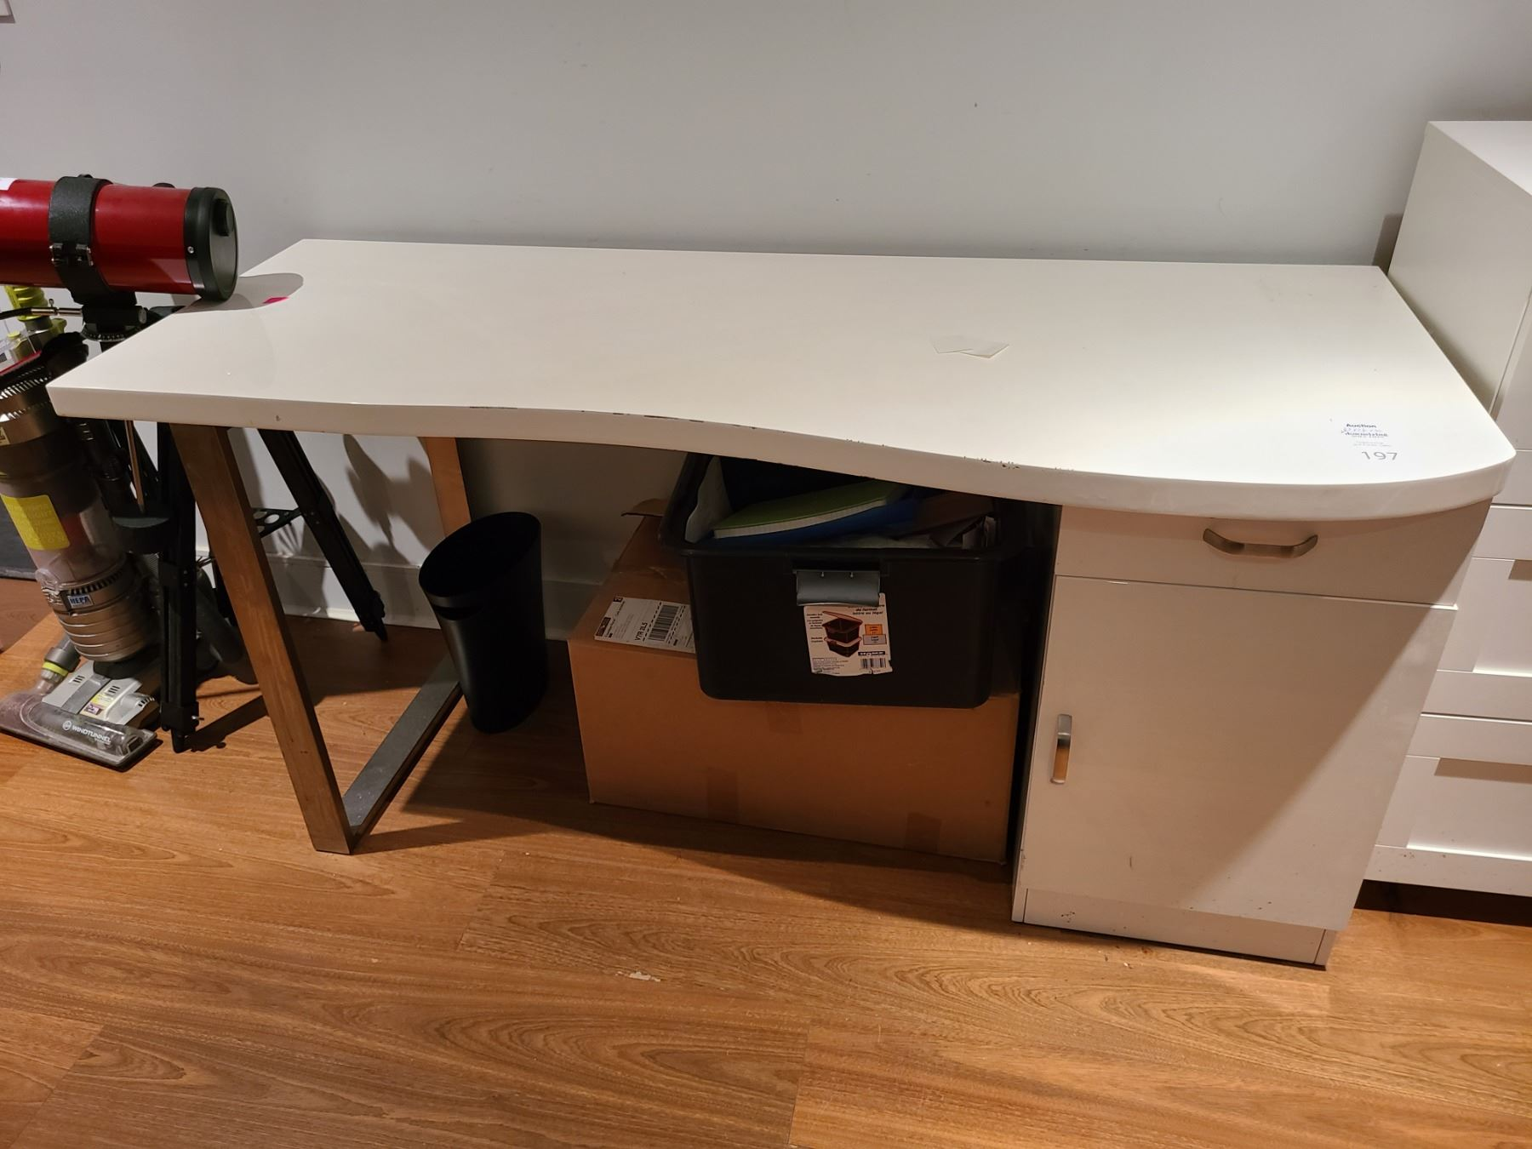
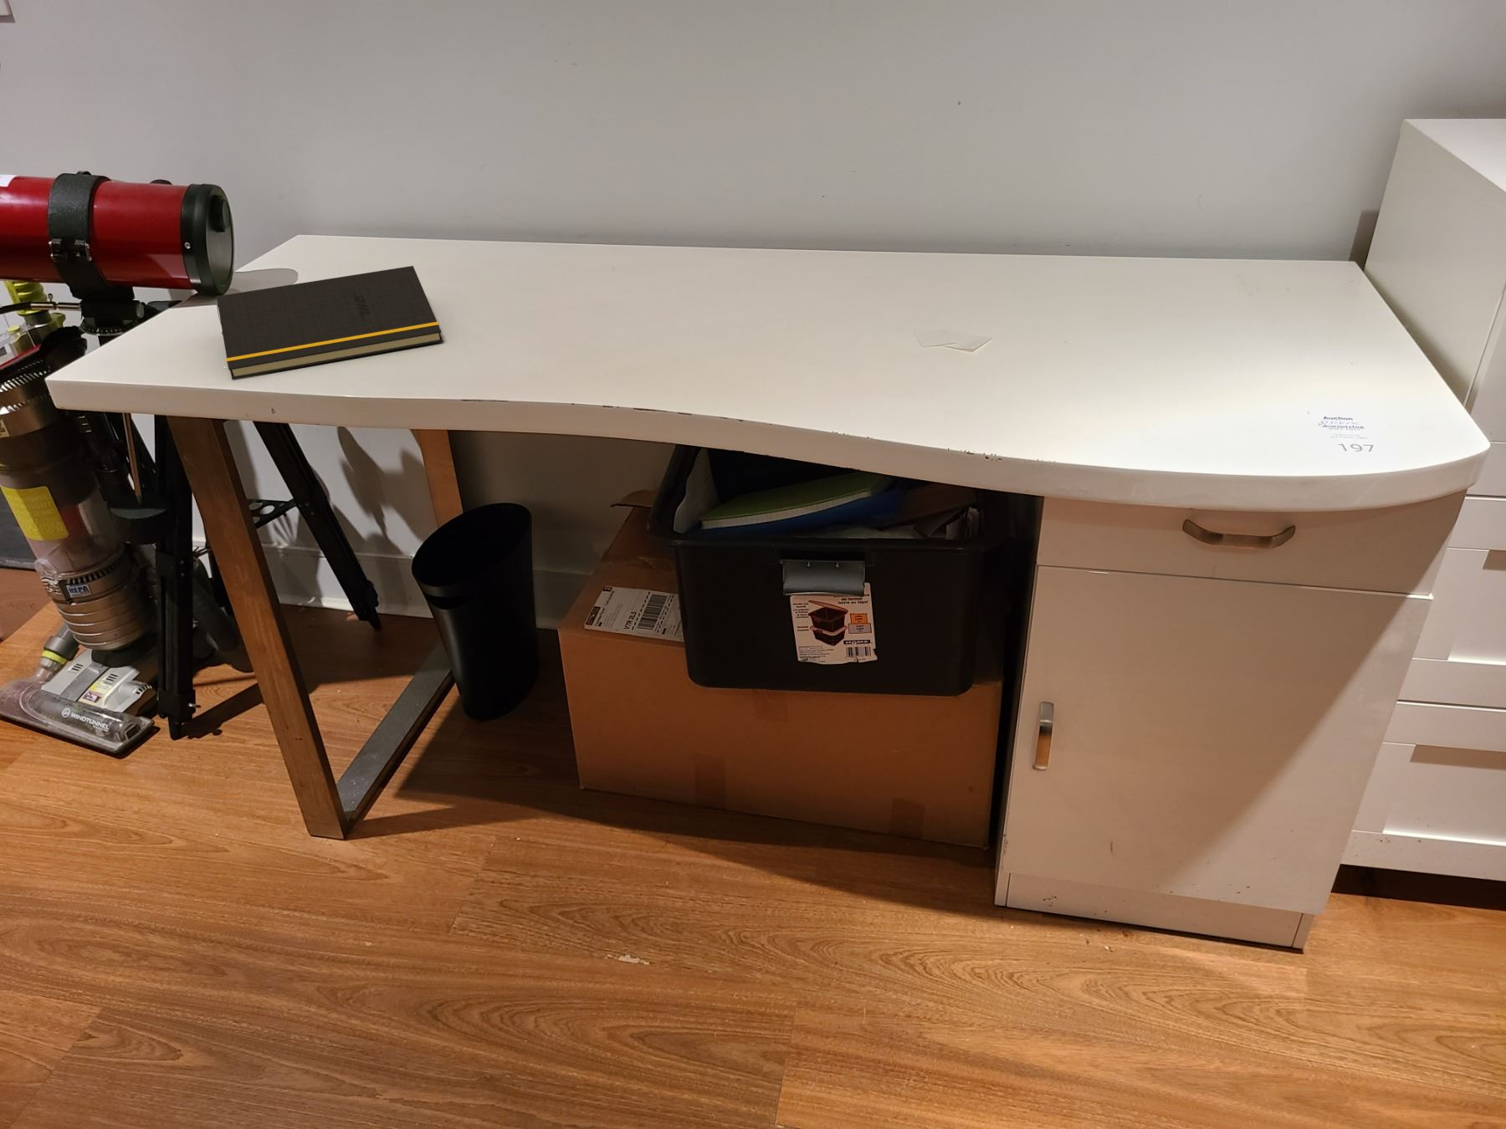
+ notepad (328, 318)
